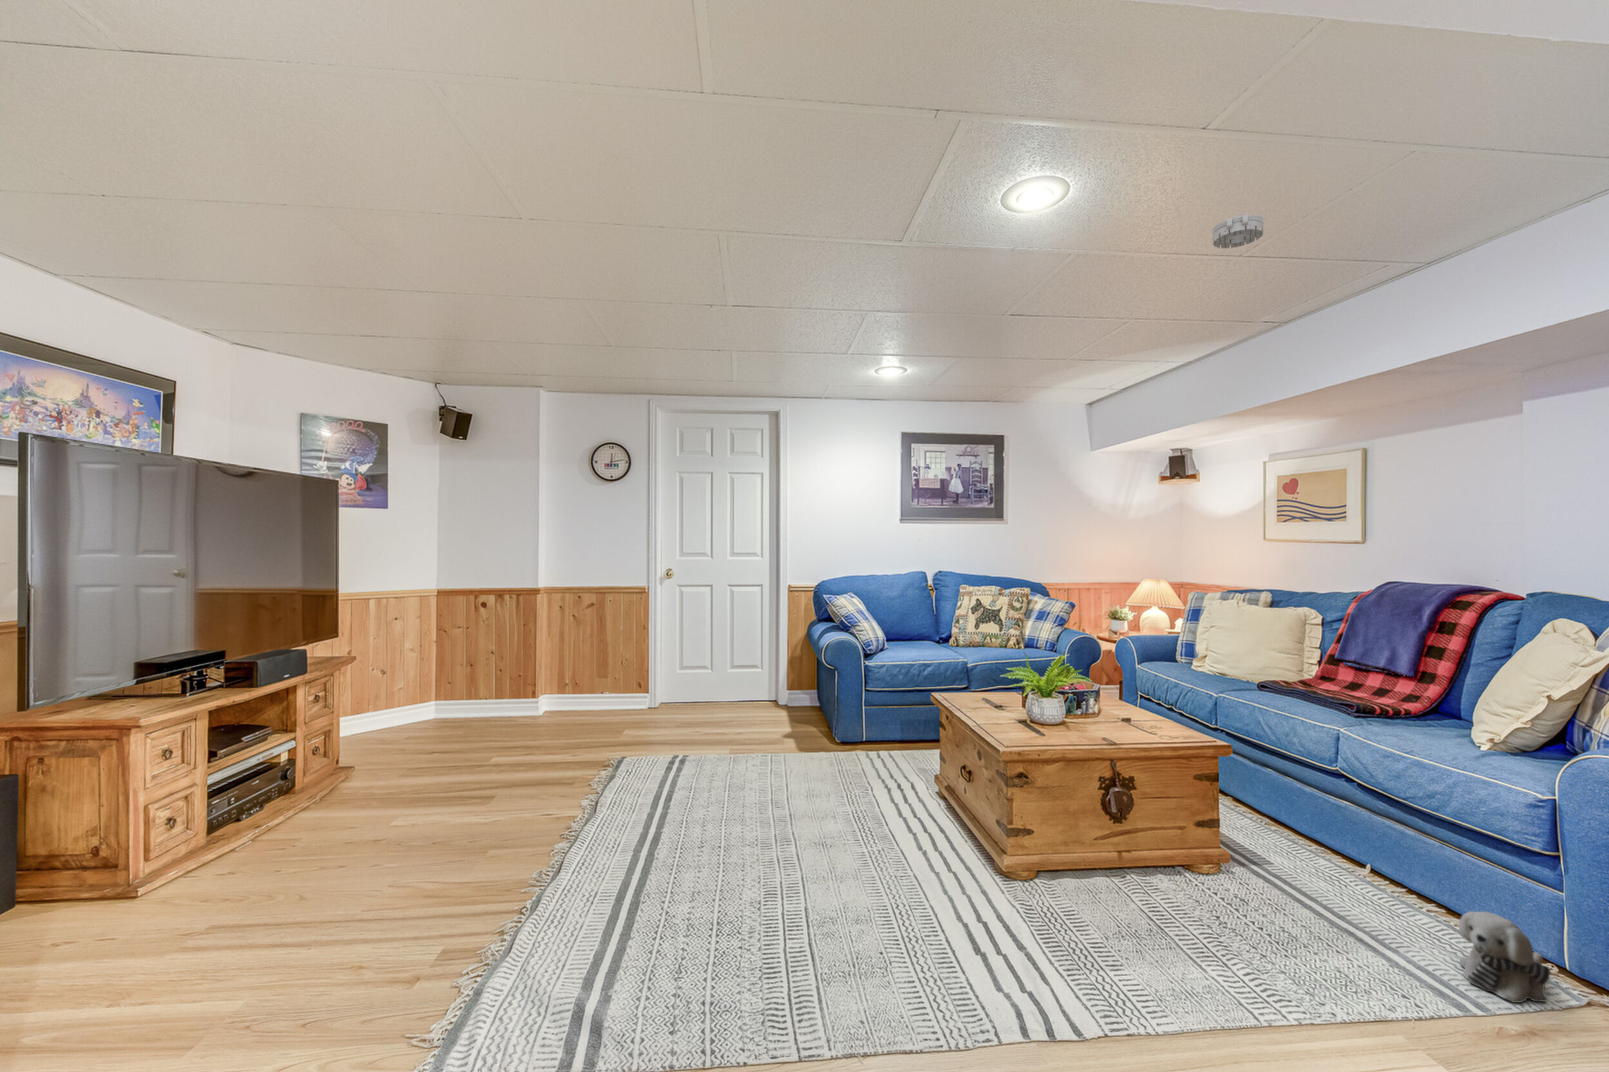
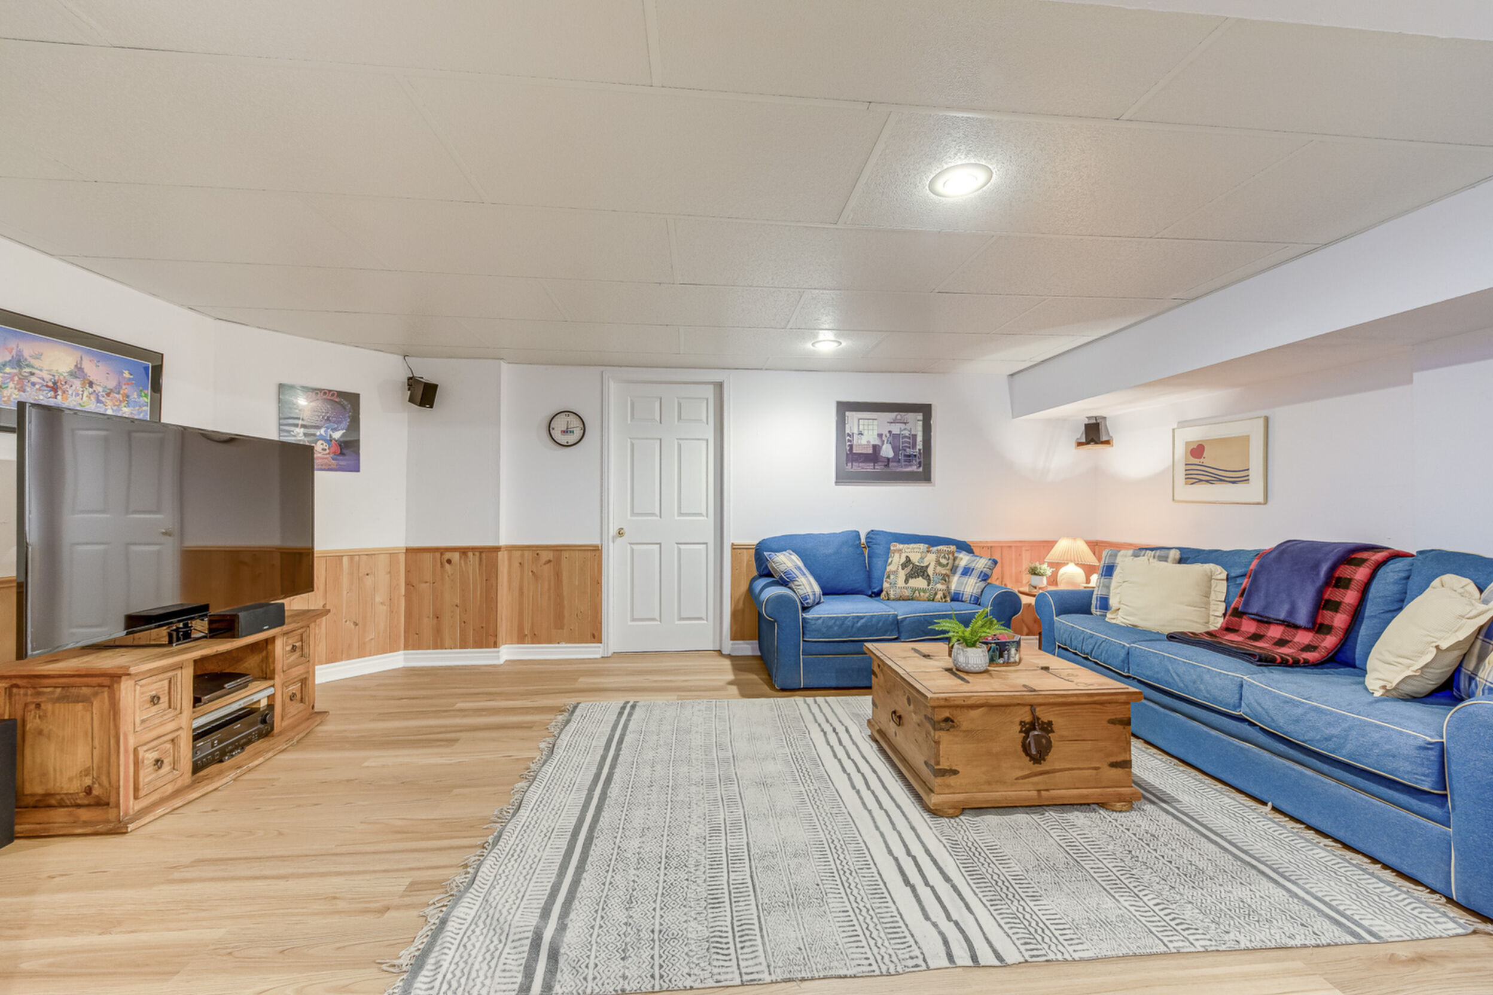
- smoke detector (1237, 231)
- plush toy (1516, 949)
